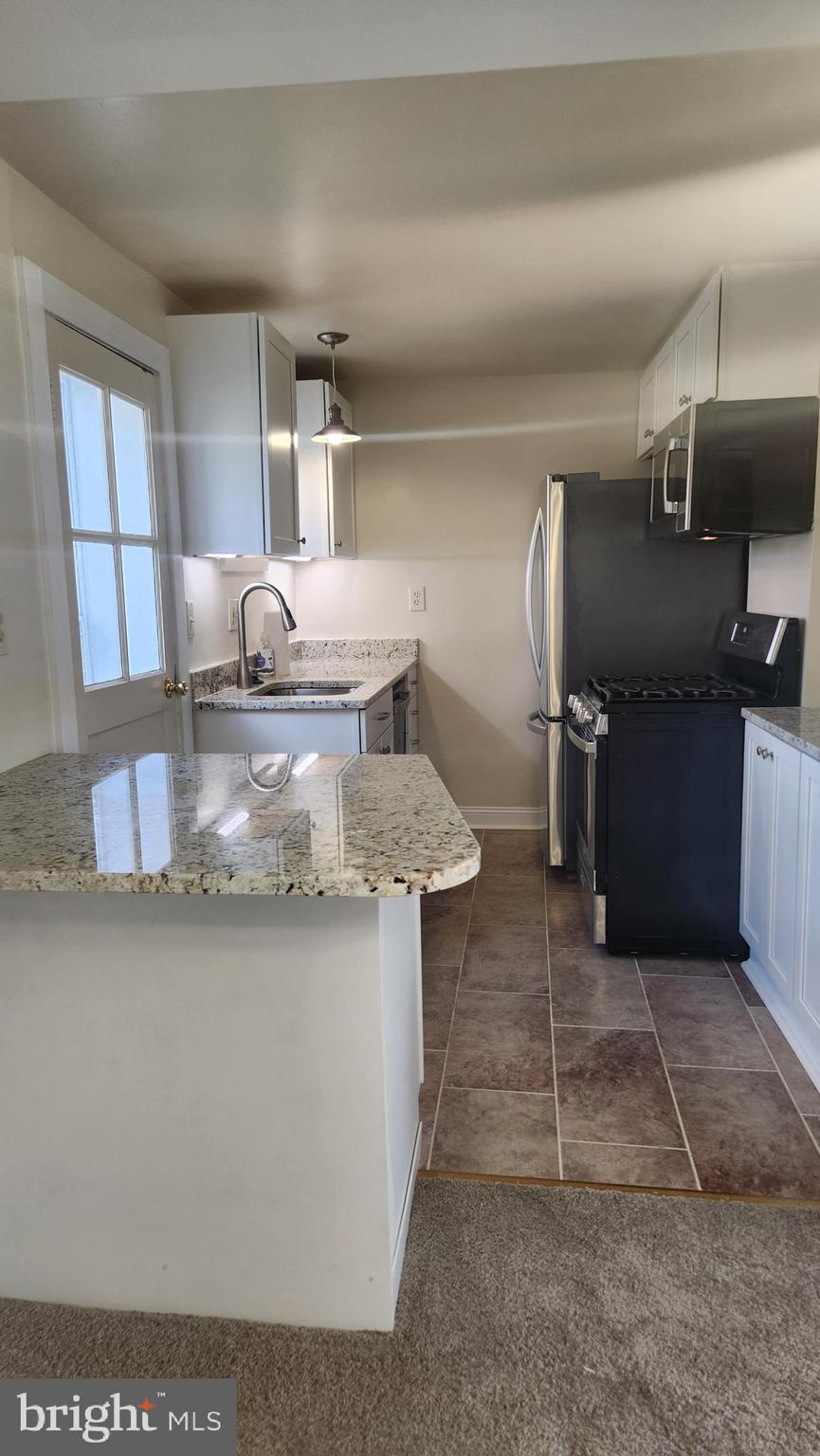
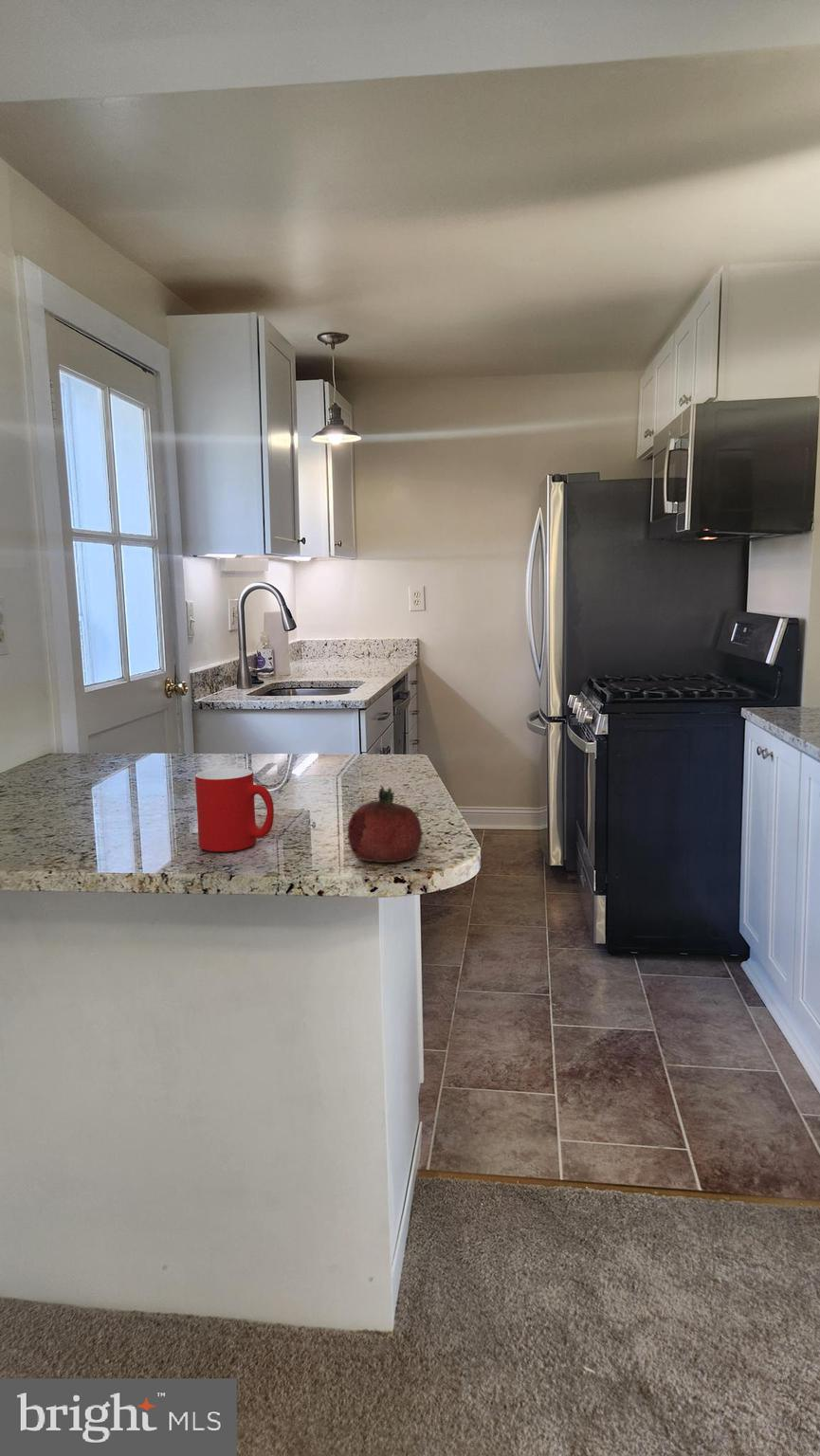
+ cup (236, 810)
+ fruit (384, 822)
